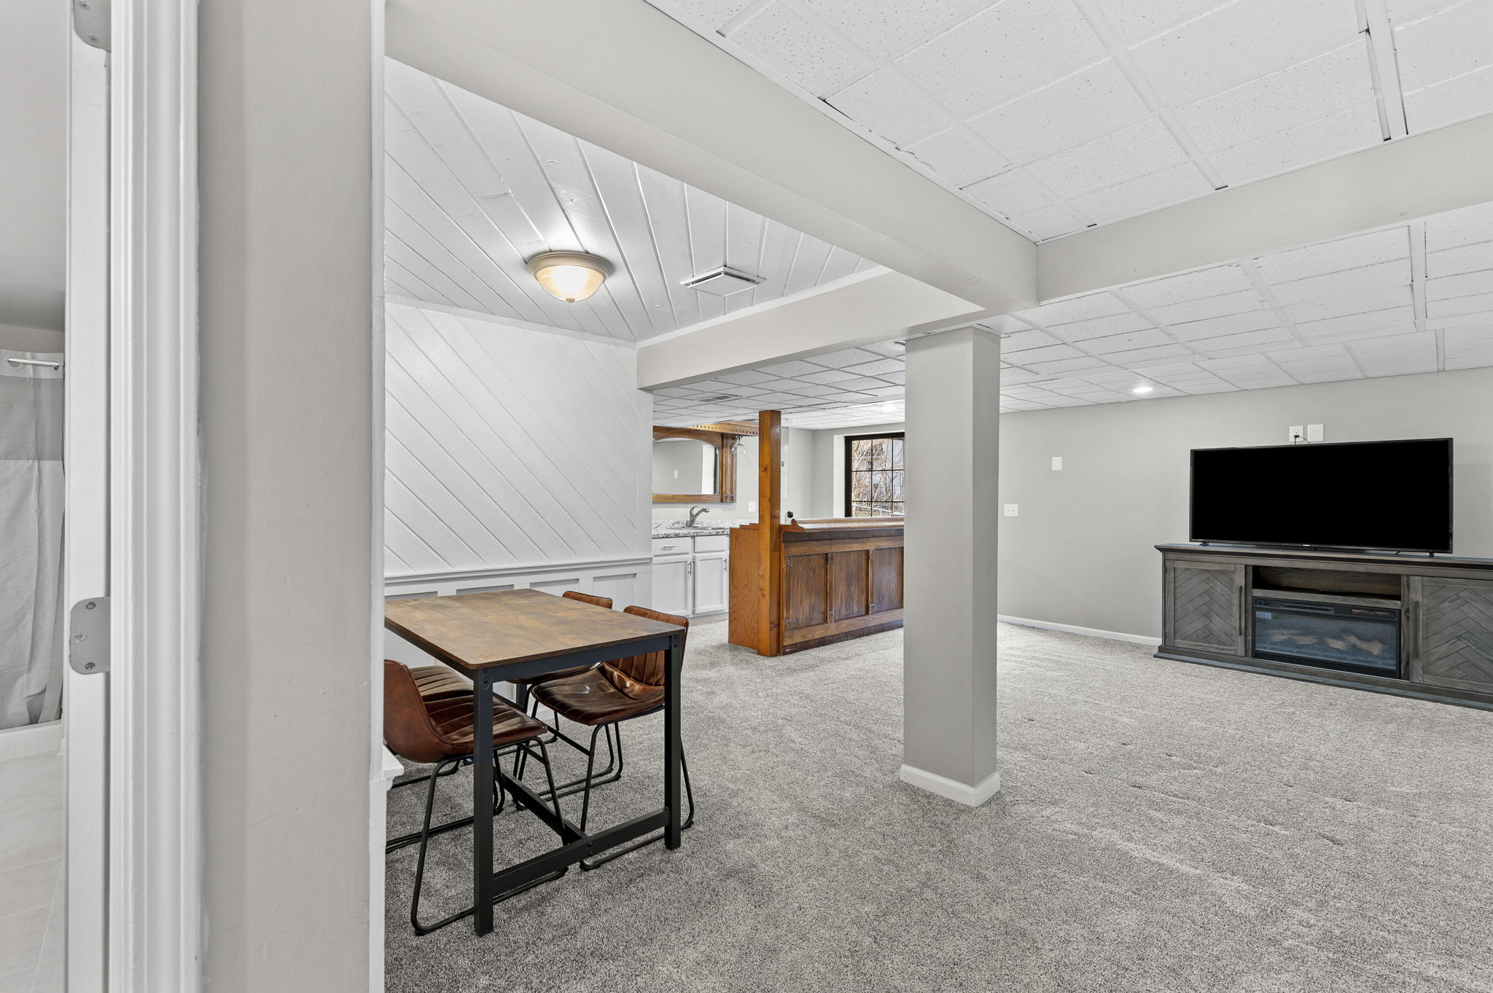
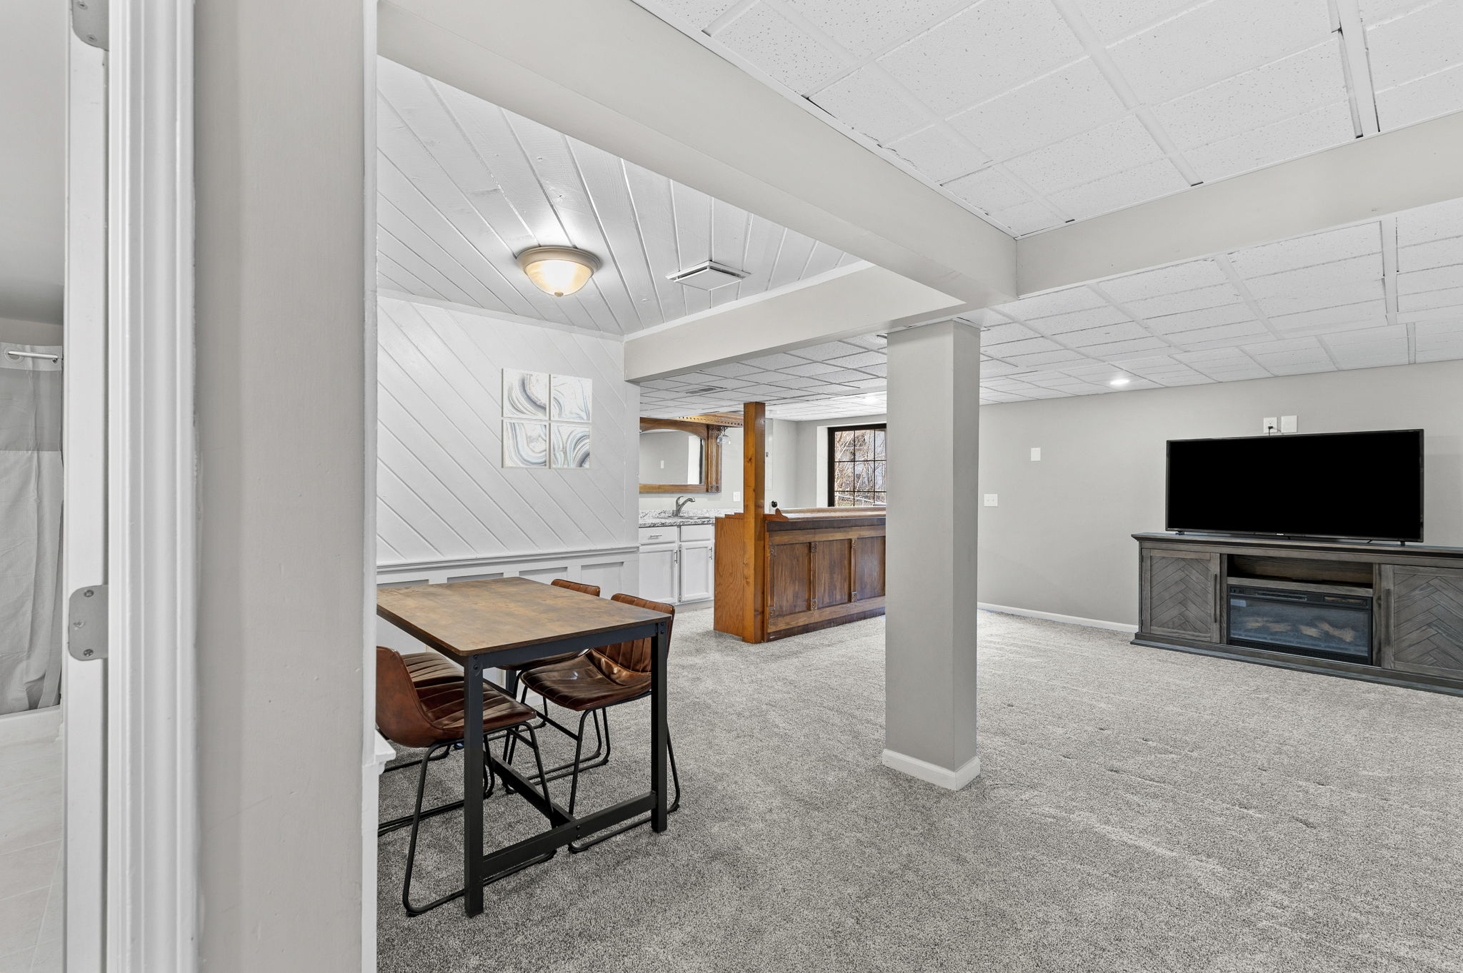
+ wall art (547, 422)
